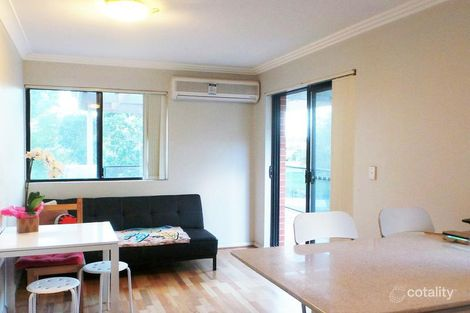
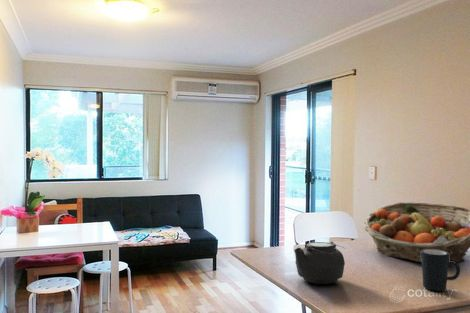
+ teapot (316, 263)
+ fruit basket (420, 230)
+ mug (440, 270)
